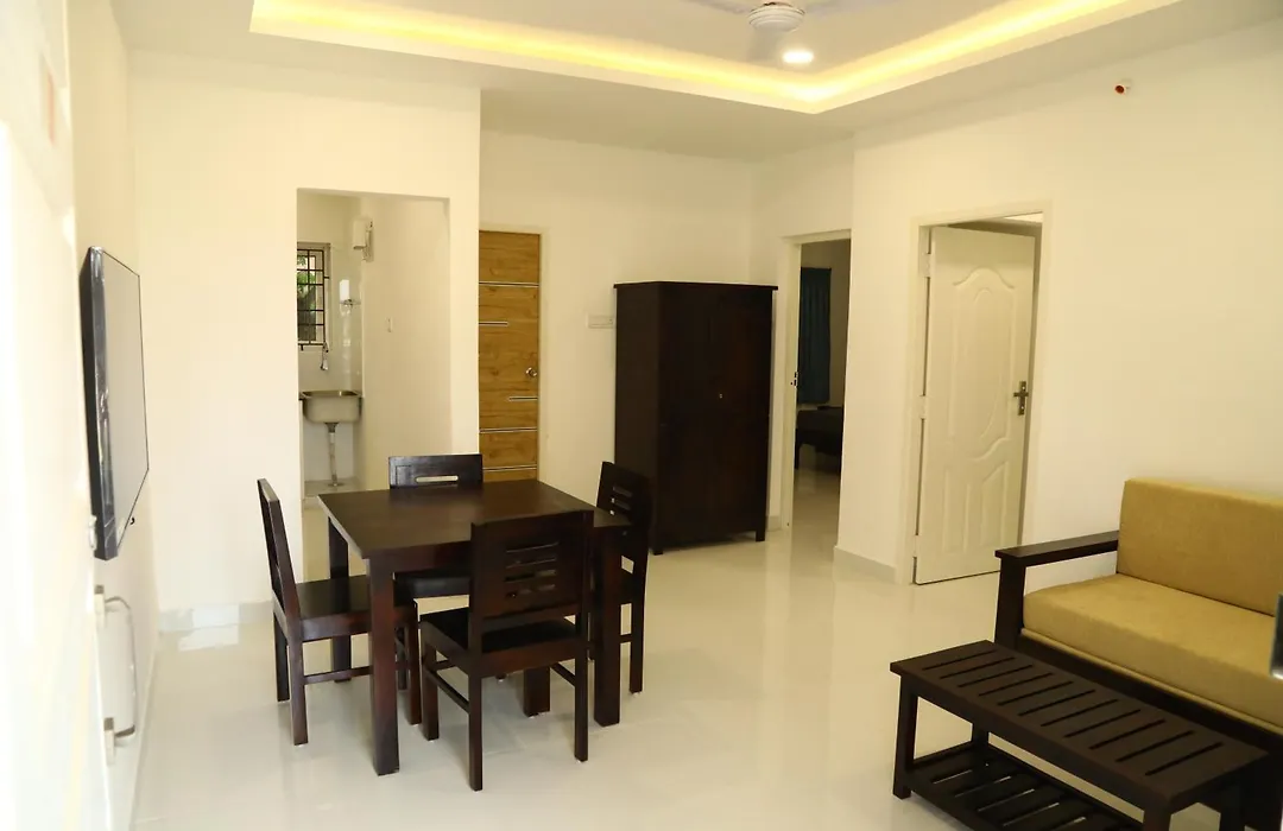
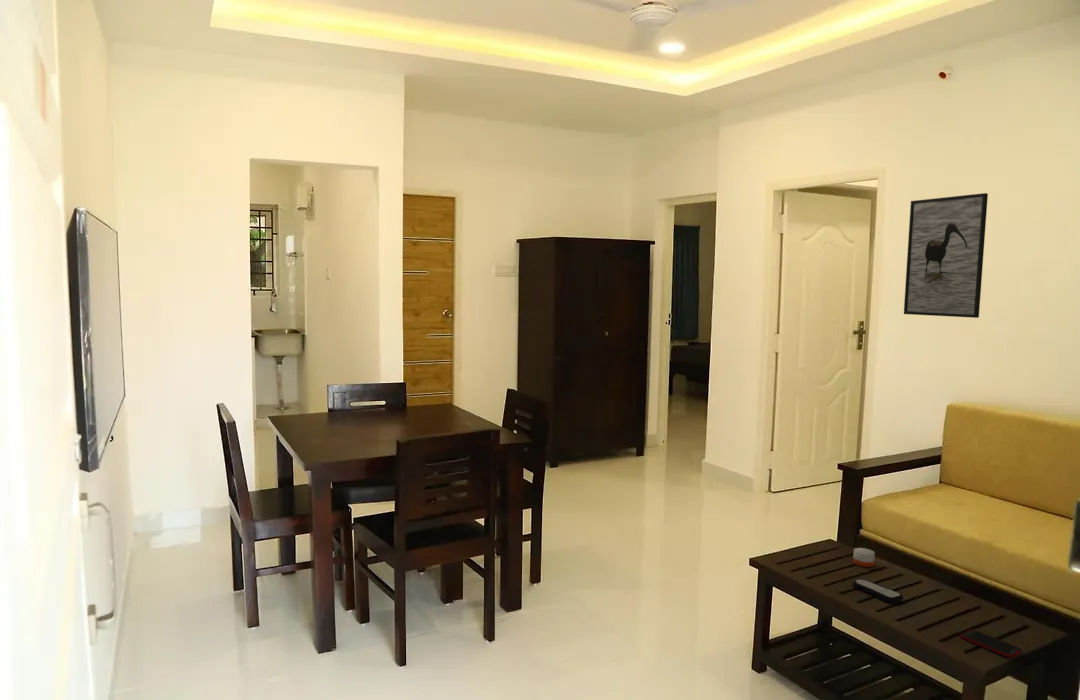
+ cell phone (990, 643)
+ remote control (876, 590)
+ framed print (943, 257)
+ candle (864, 550)
